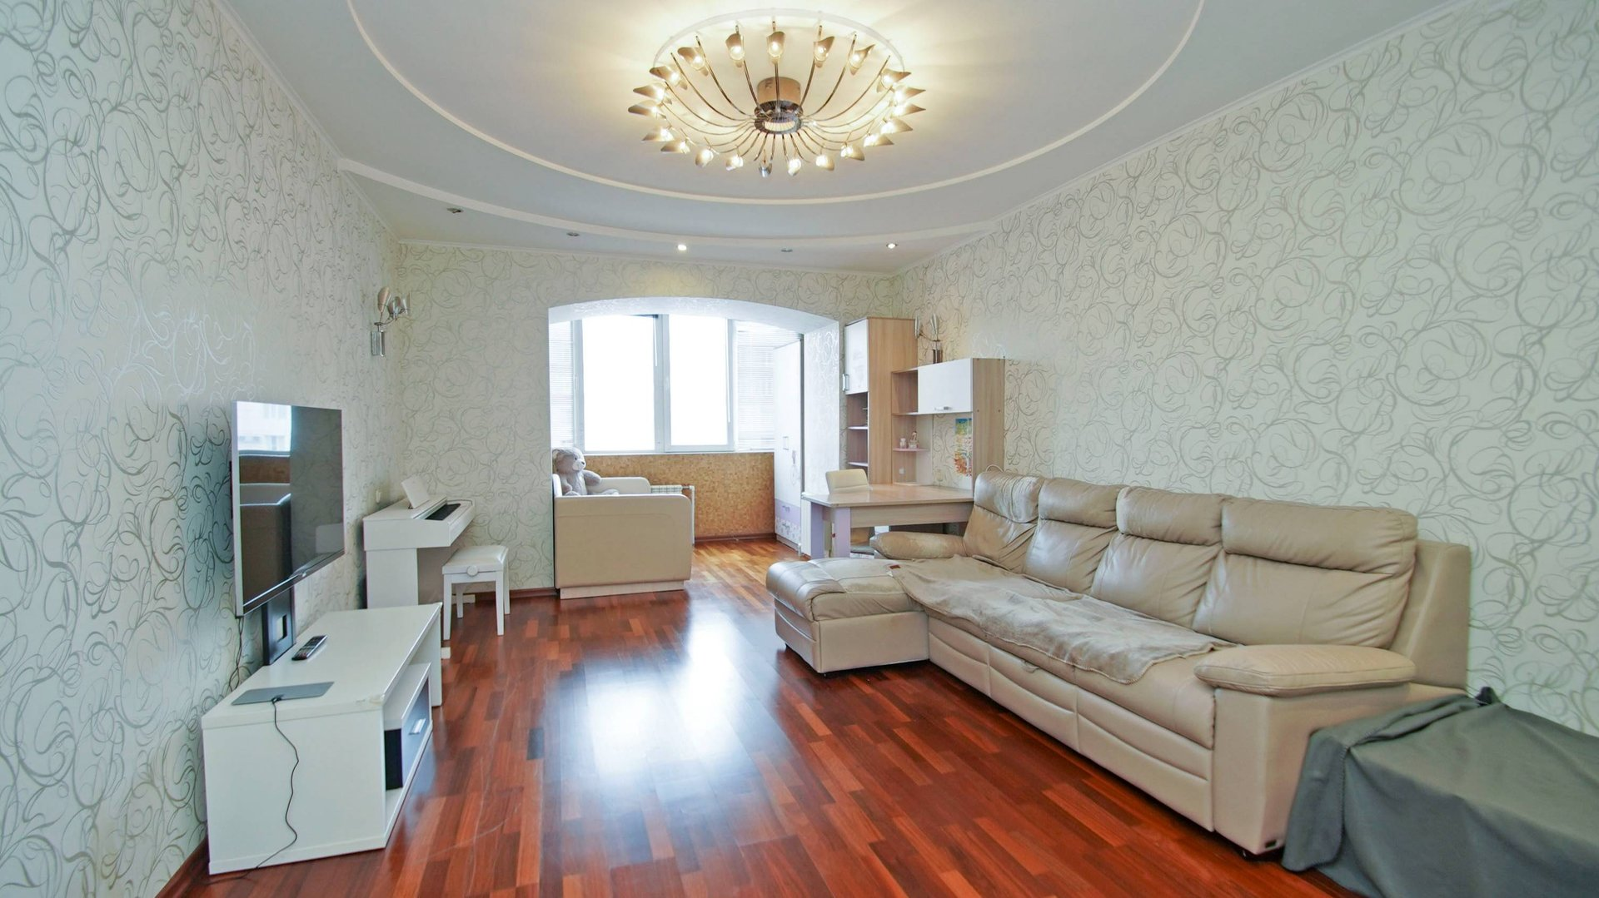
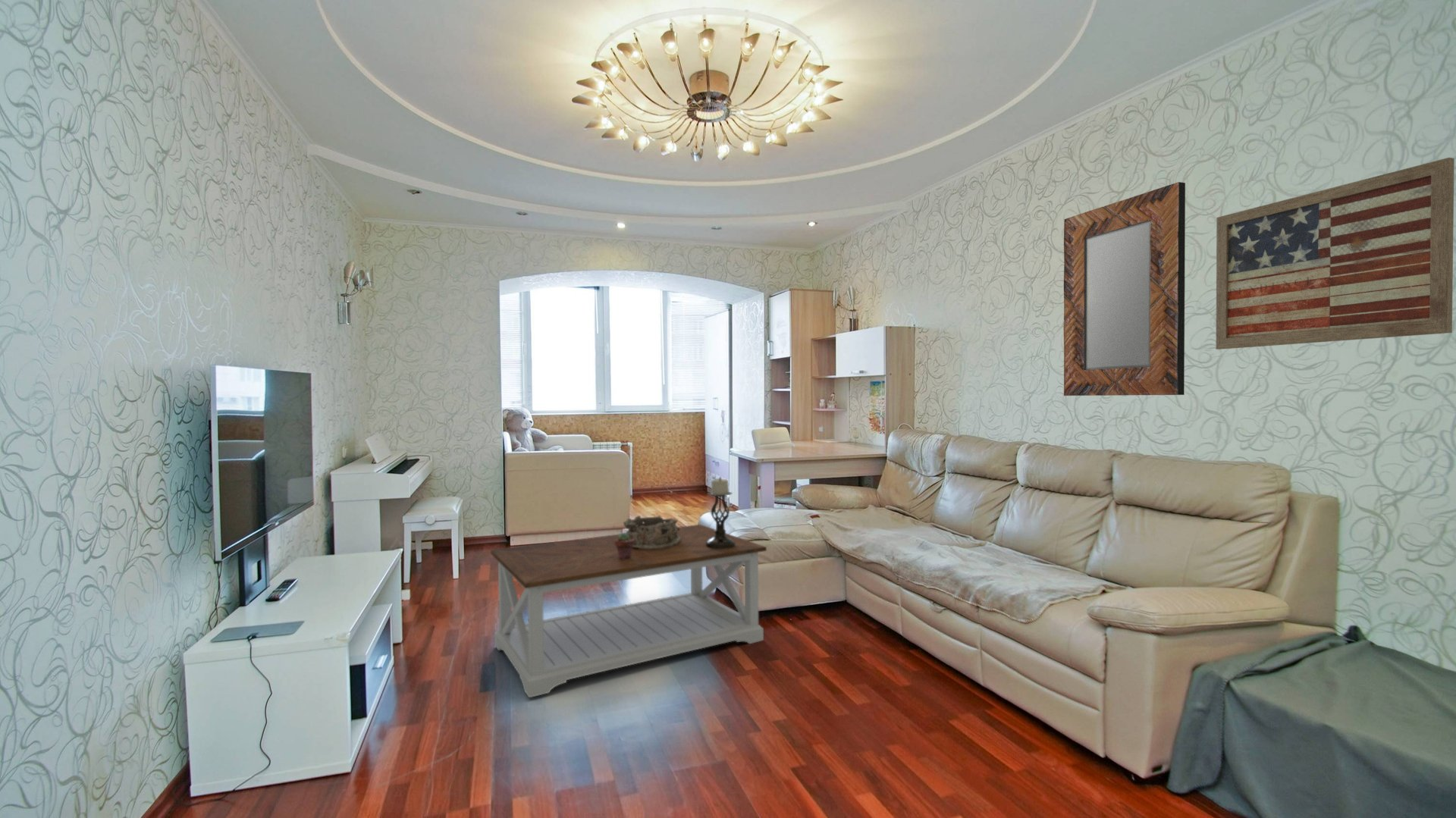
+ candle holder (720, 511)
+ coffee table (630, 603)
+ home mirror (1118, 299)
+ wall art (1318, 267)
+ potted succulent (624, 544)
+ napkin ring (651, 529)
